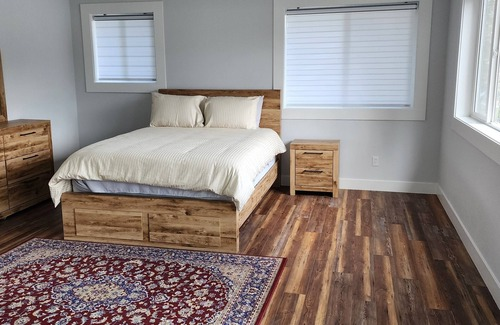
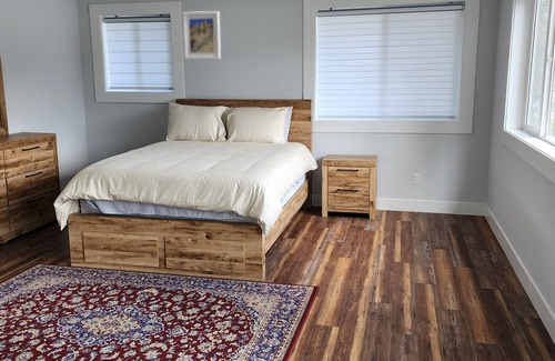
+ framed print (201, 36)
